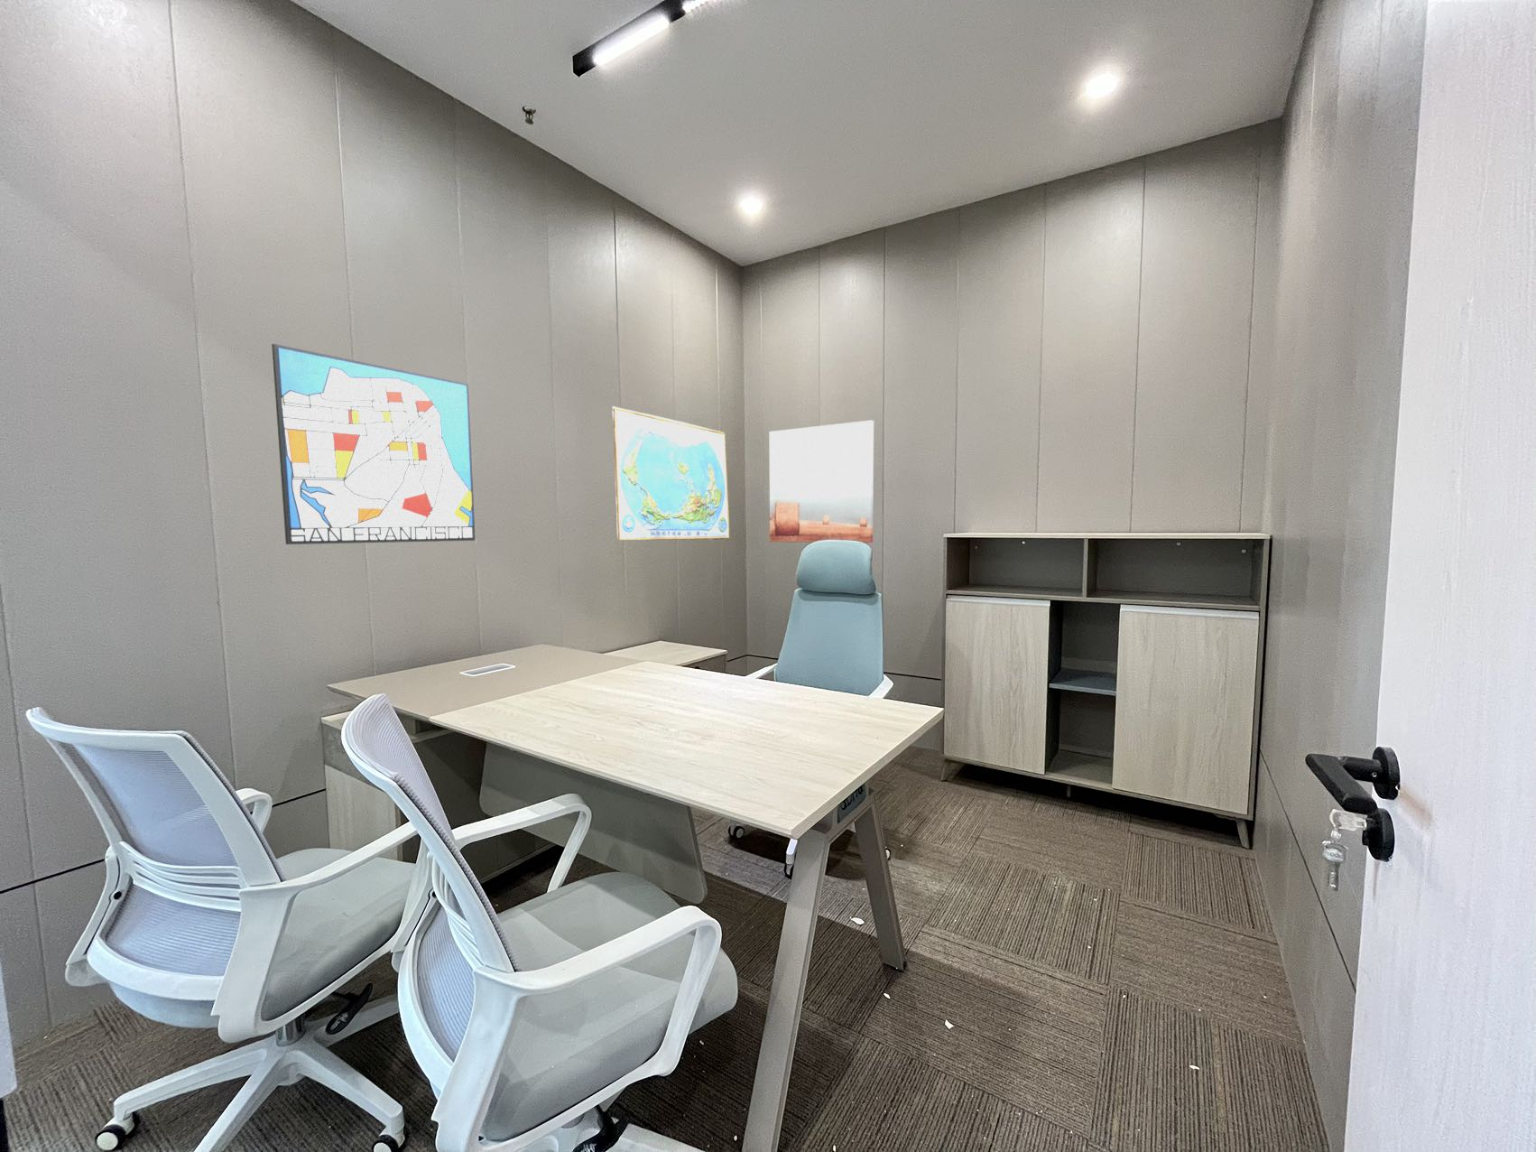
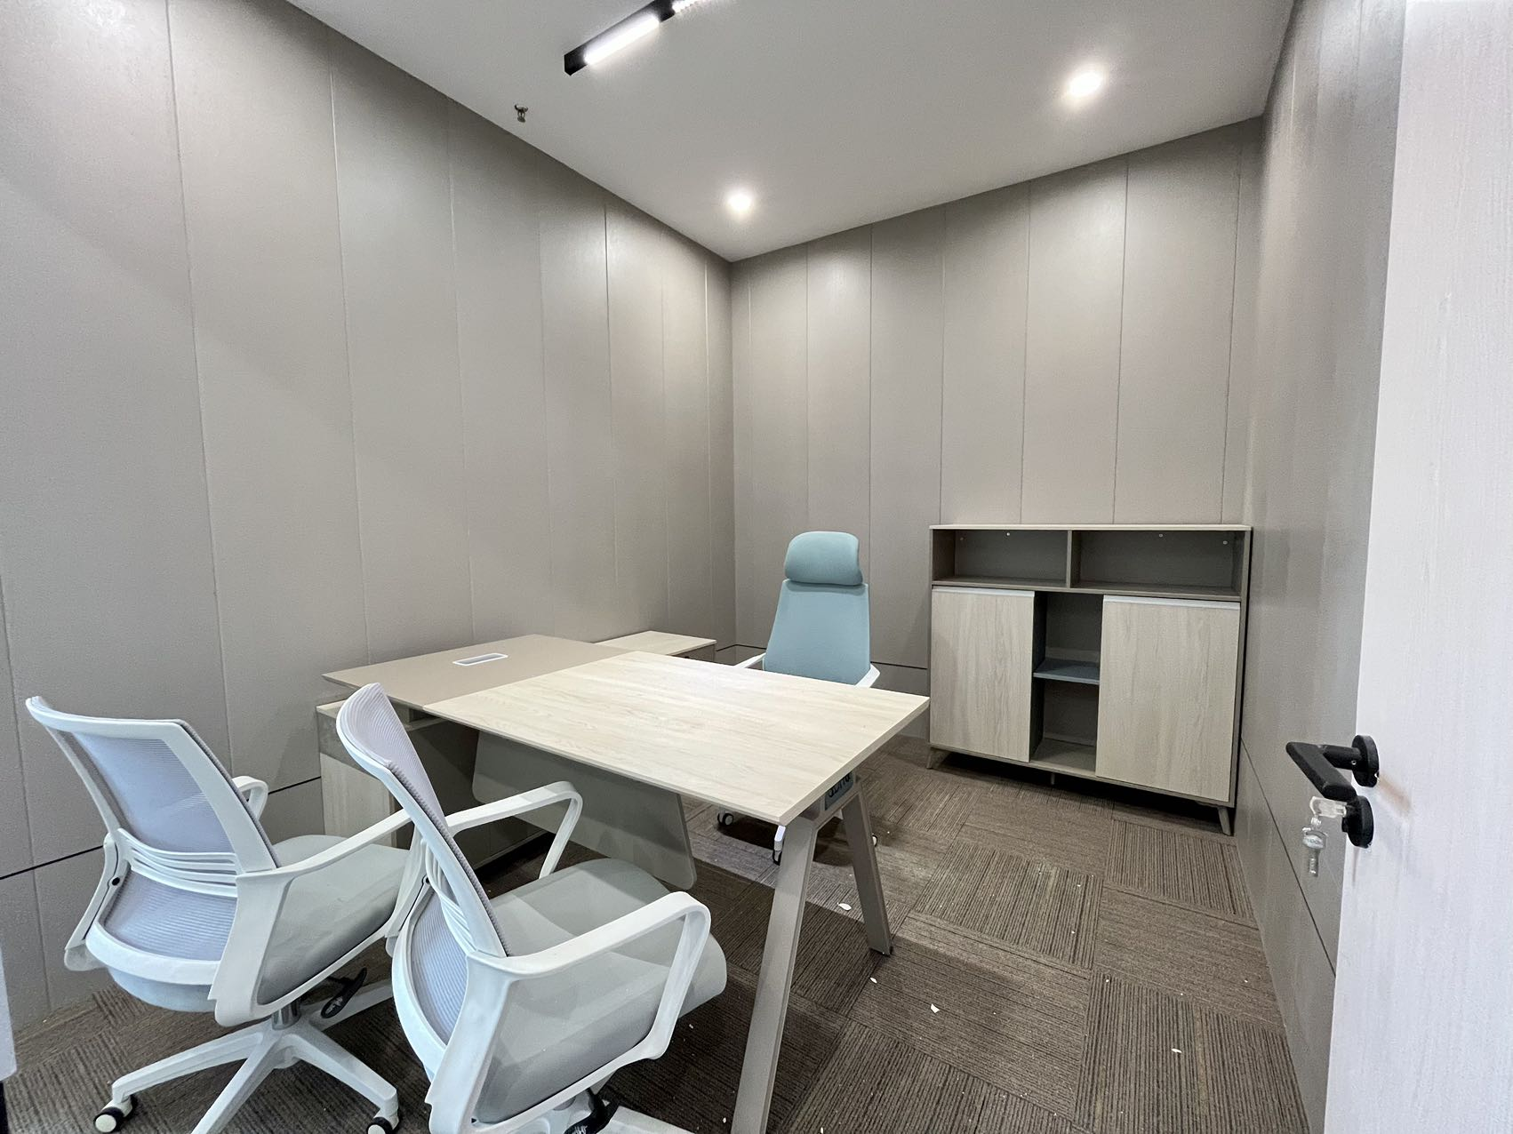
- wall art (386, 455)
- wall art (819, 485)
- world map (677, 480)
